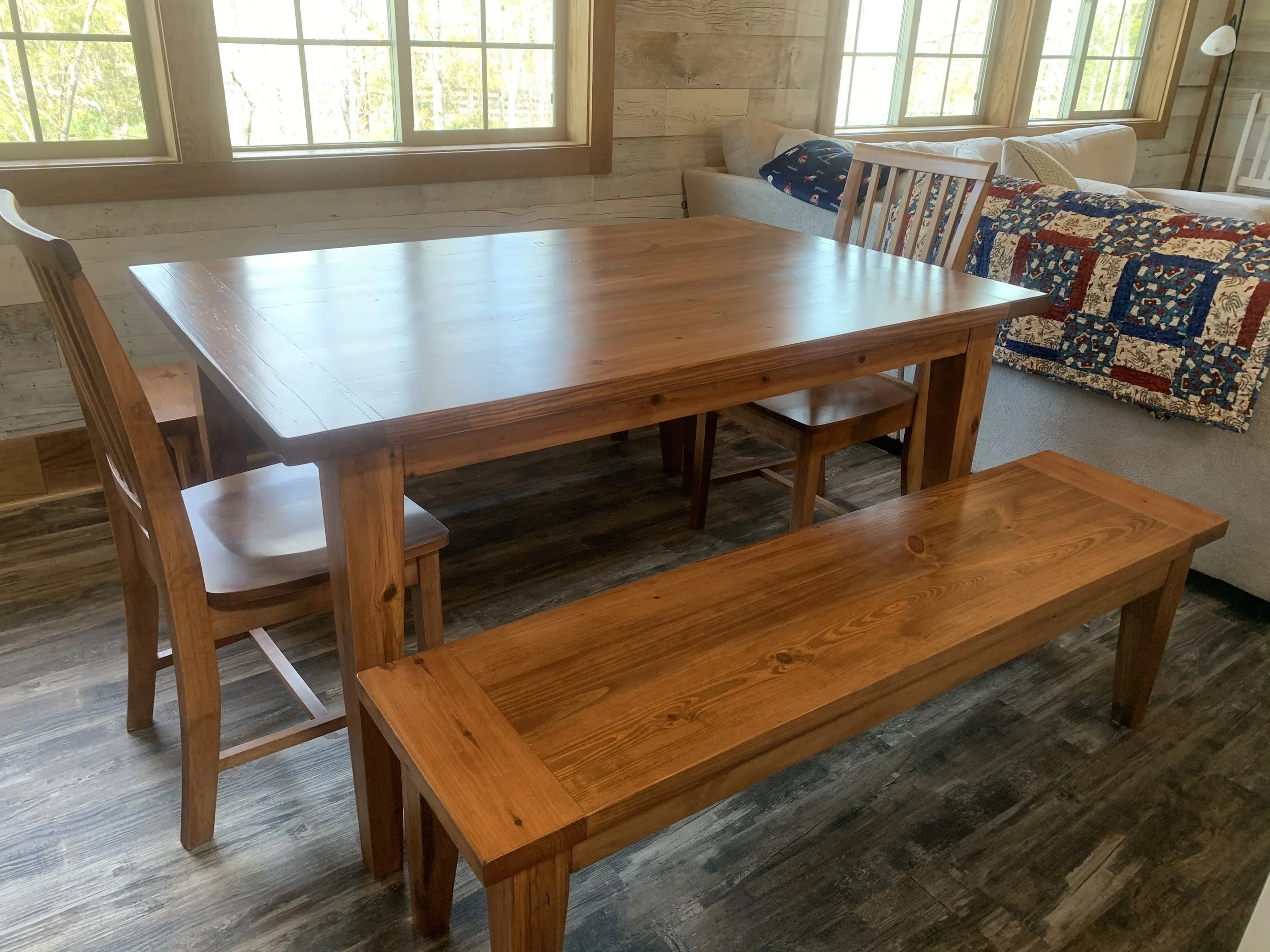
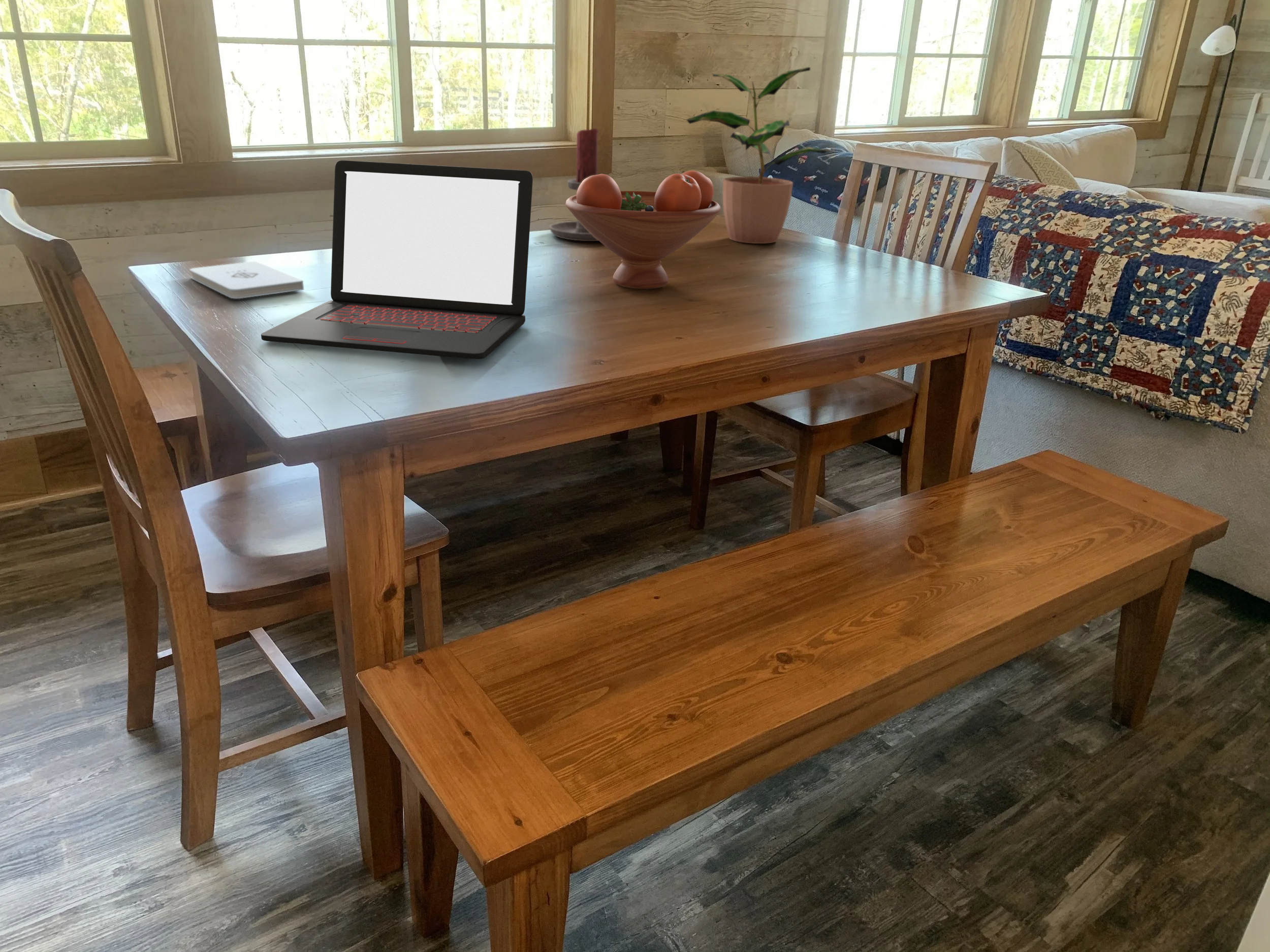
+ candle holder (595, 175)
+ potted plant (759, 154)
+ laptop (402, 253)
+ notepad (245, 279)
+ fruit bowl (642, 227)
